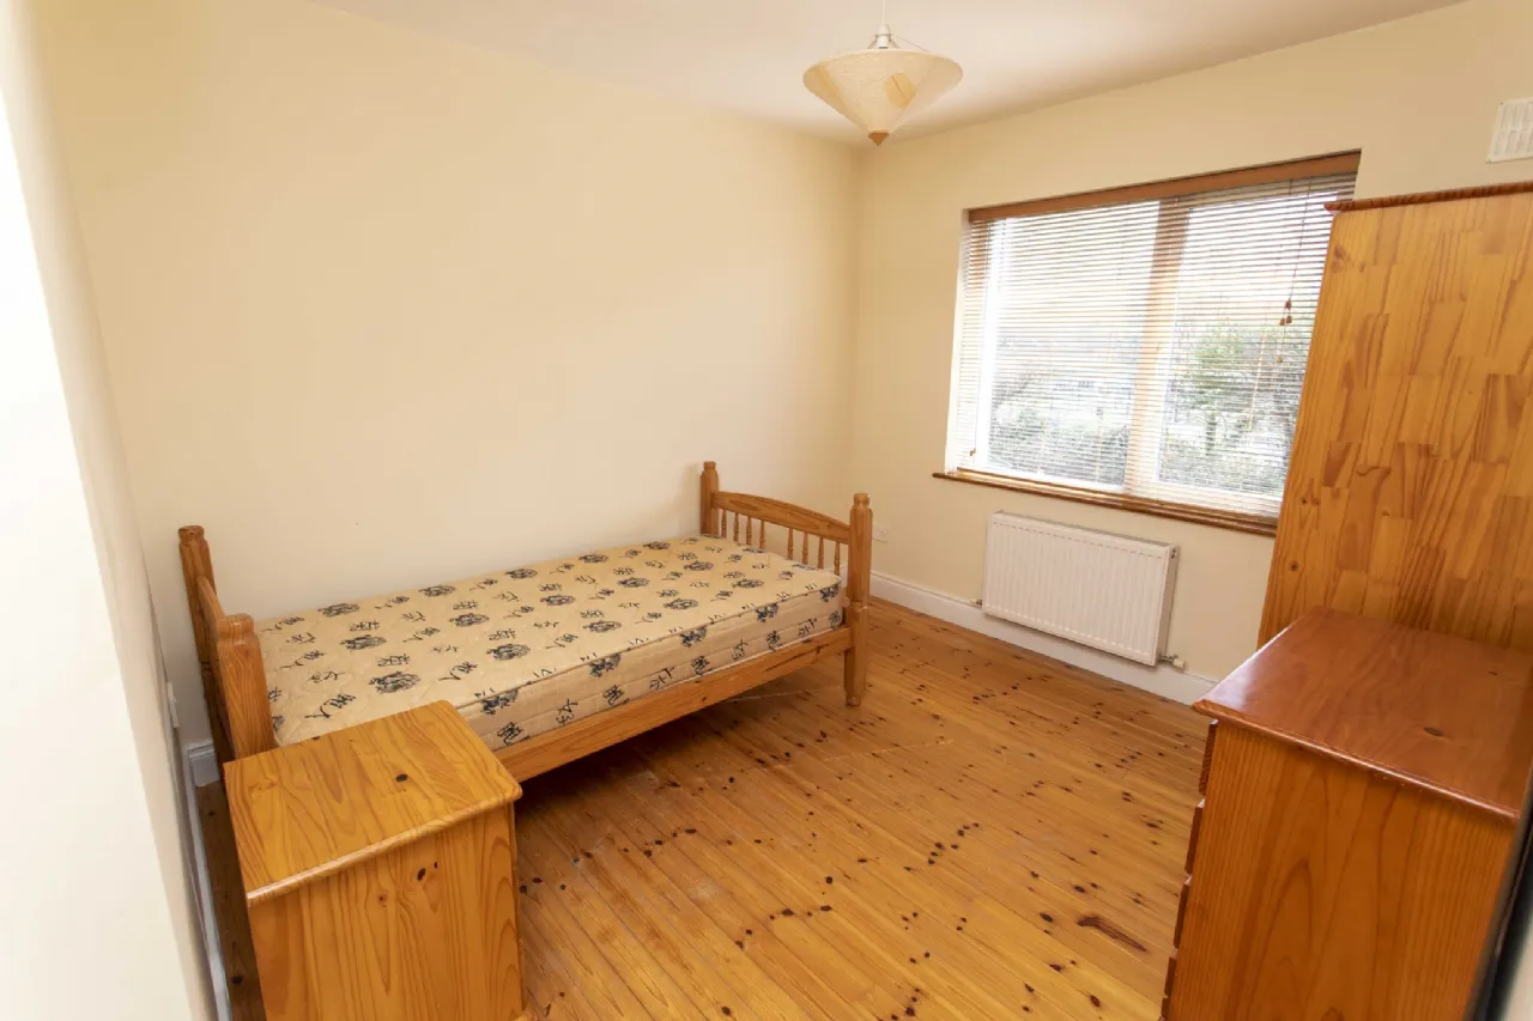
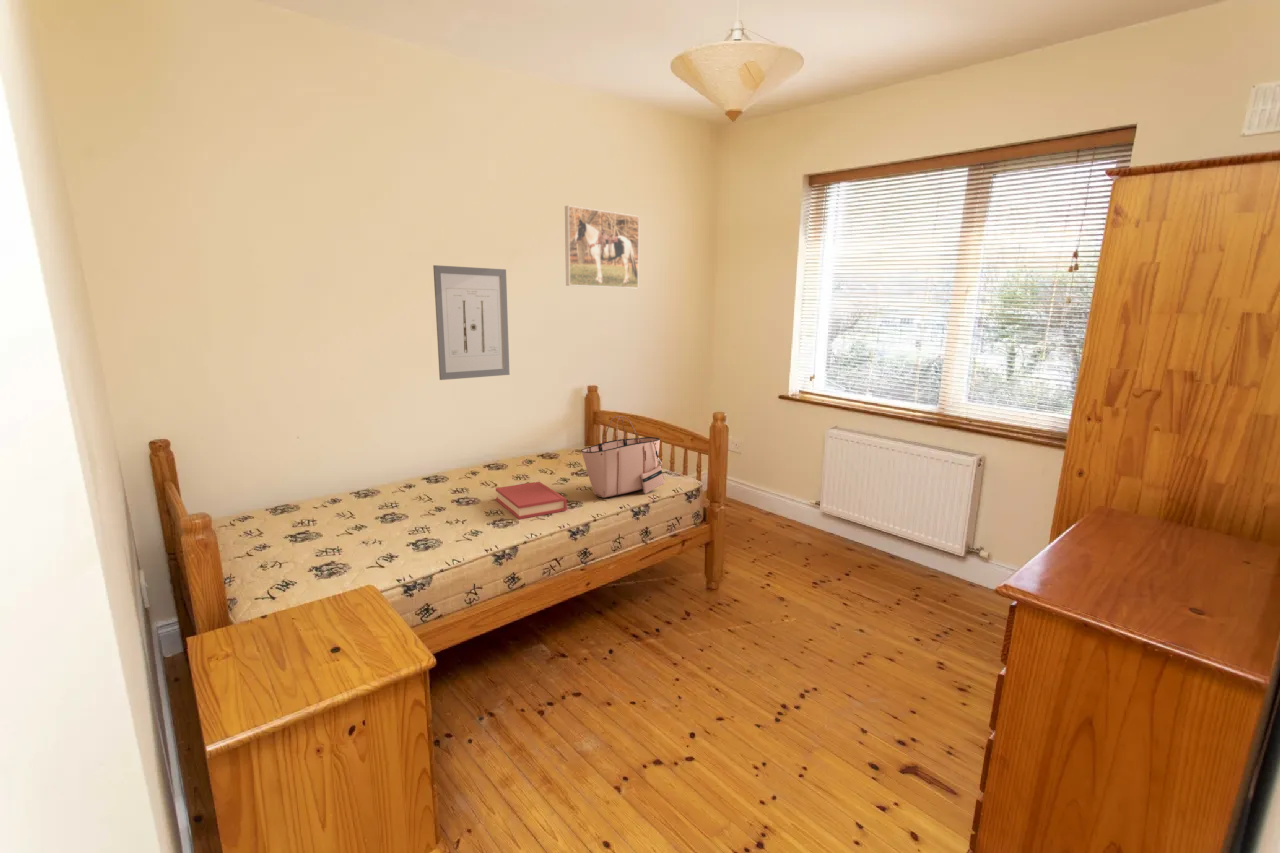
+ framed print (603, 249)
+ hardback book (530, 499)
+ wall art (473, 323)
+ tote bag (622, 454)
